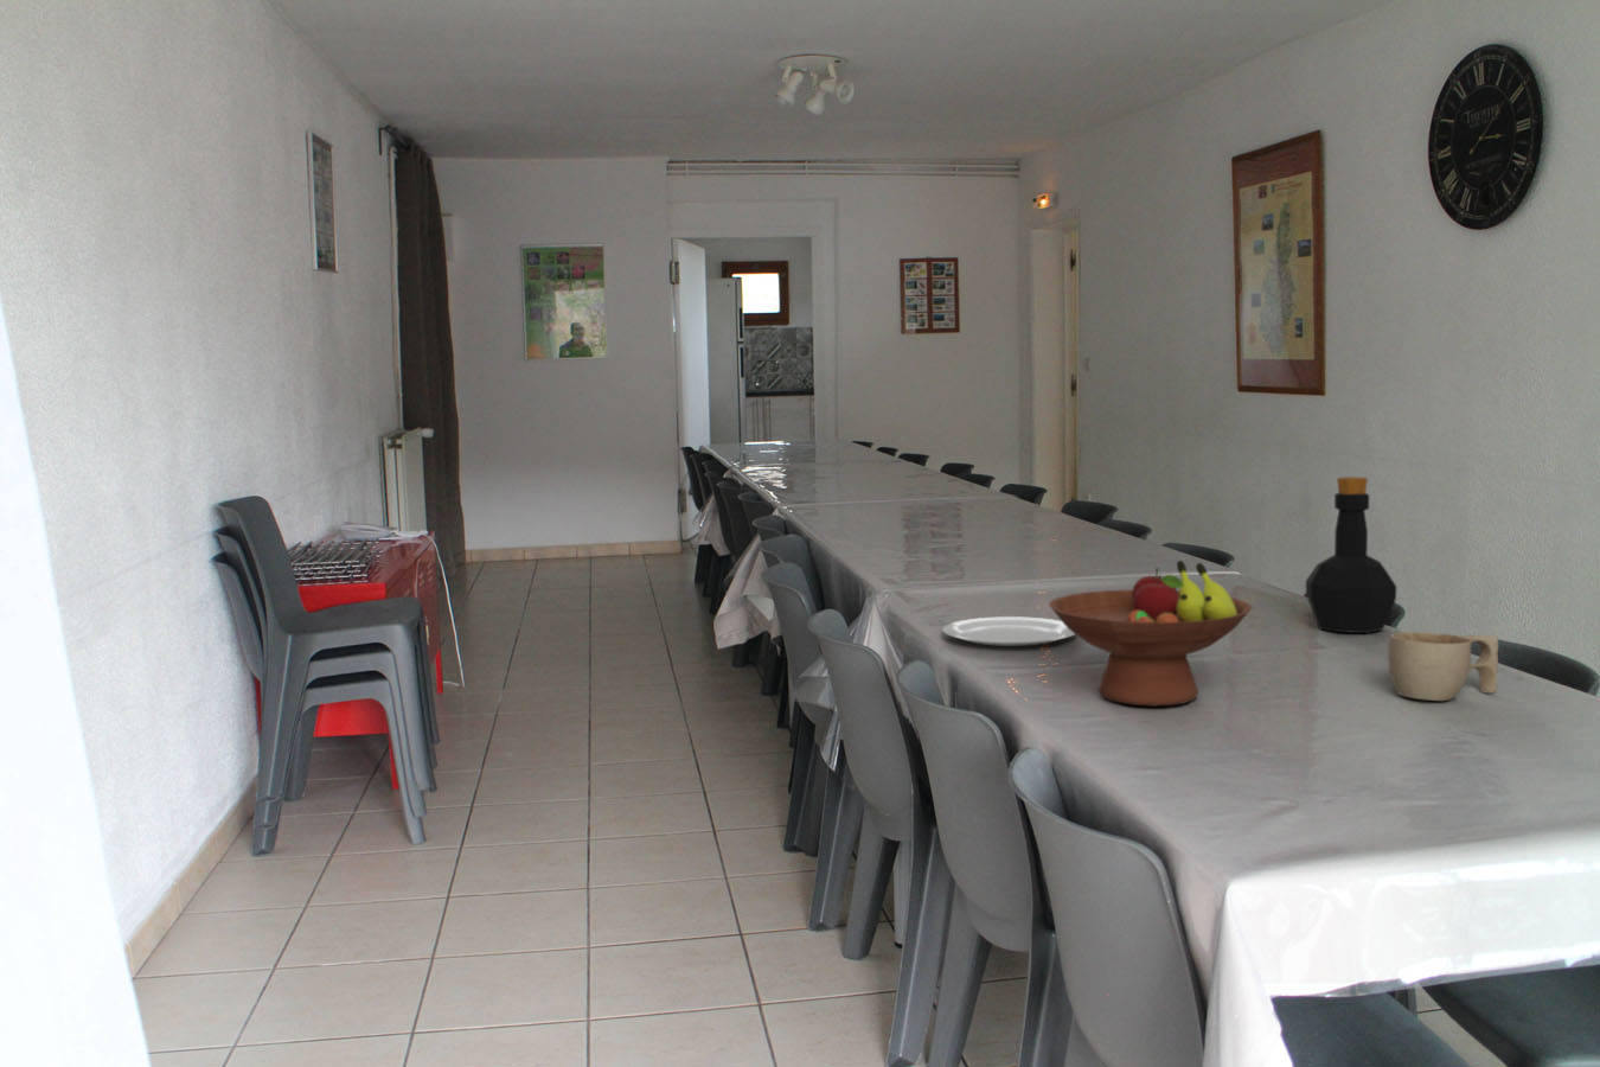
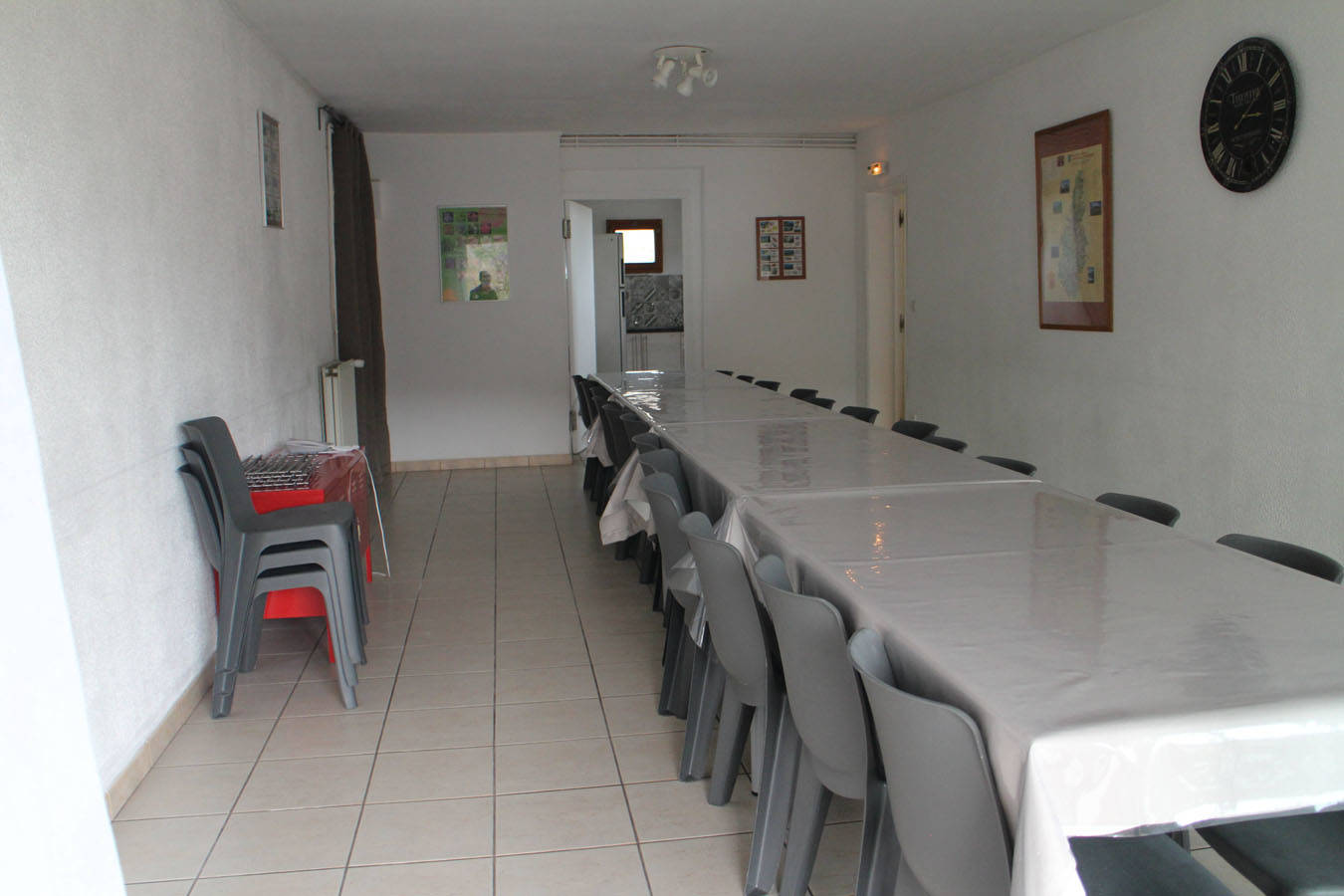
- plate (1010, 632)
- bottle (1350, 553)
- cup (1446, 666)
- fruit bowl (1148, 632)
